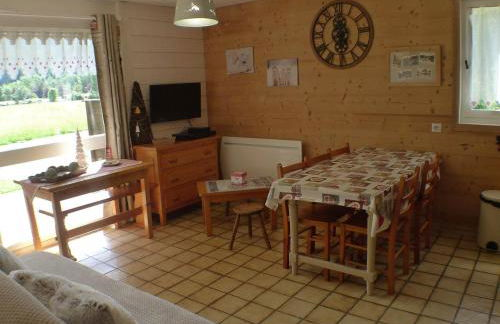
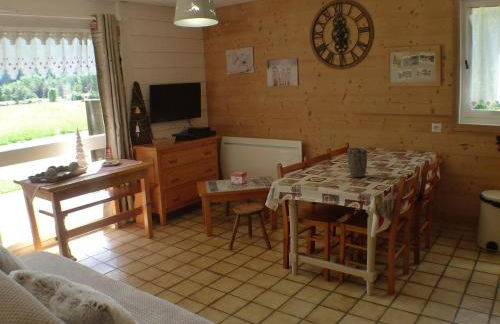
+ plant pot (357, 162)
